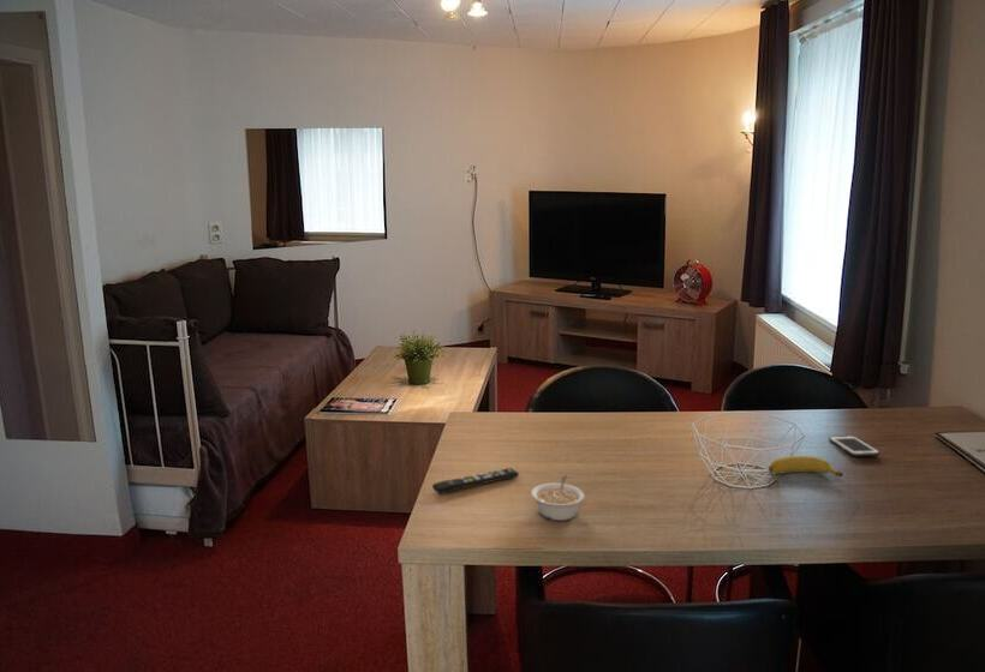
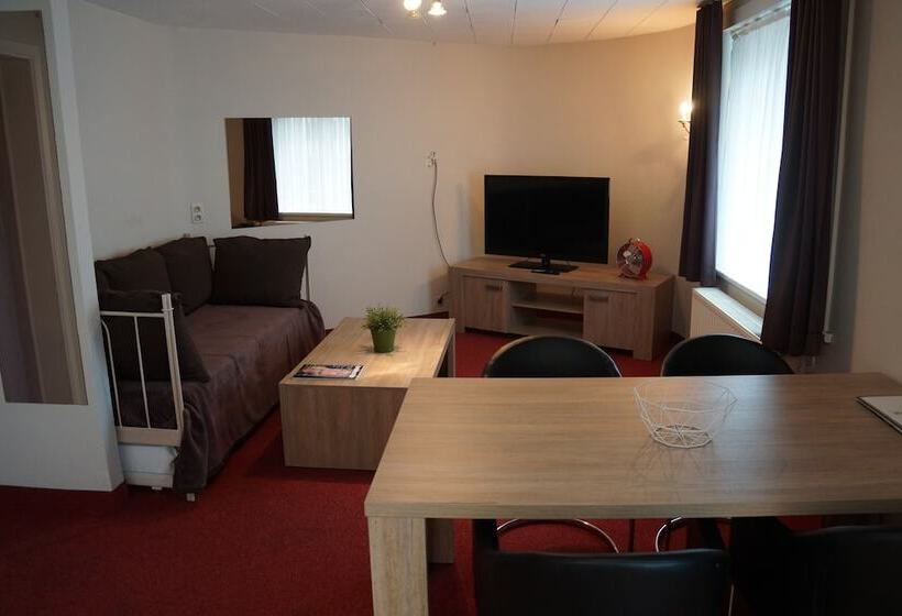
- legume (556, 499)
- remote control (476, 480)
- banana (800, 468)
- cell phone (853, 445)
